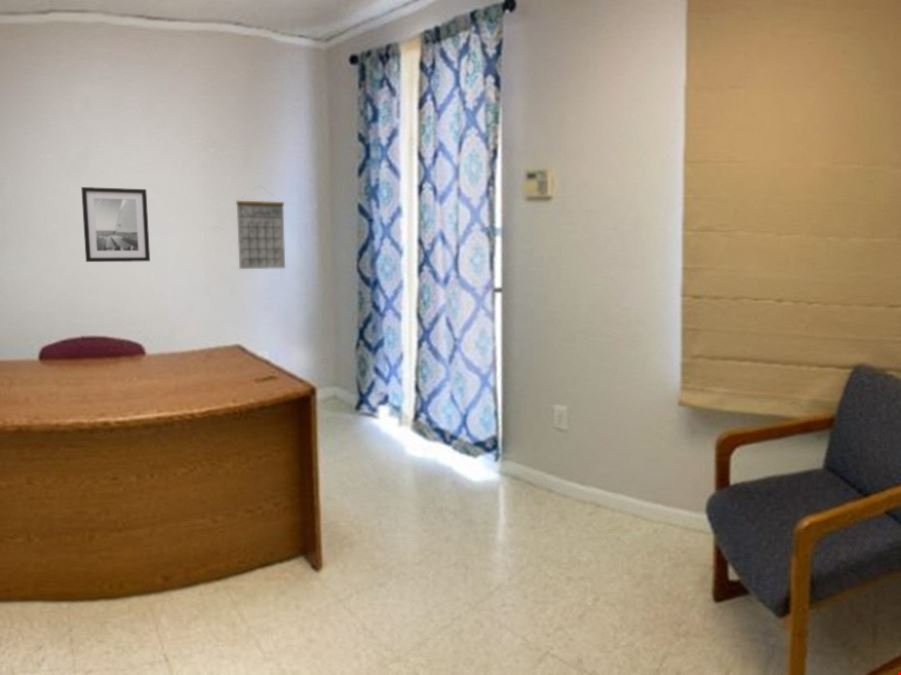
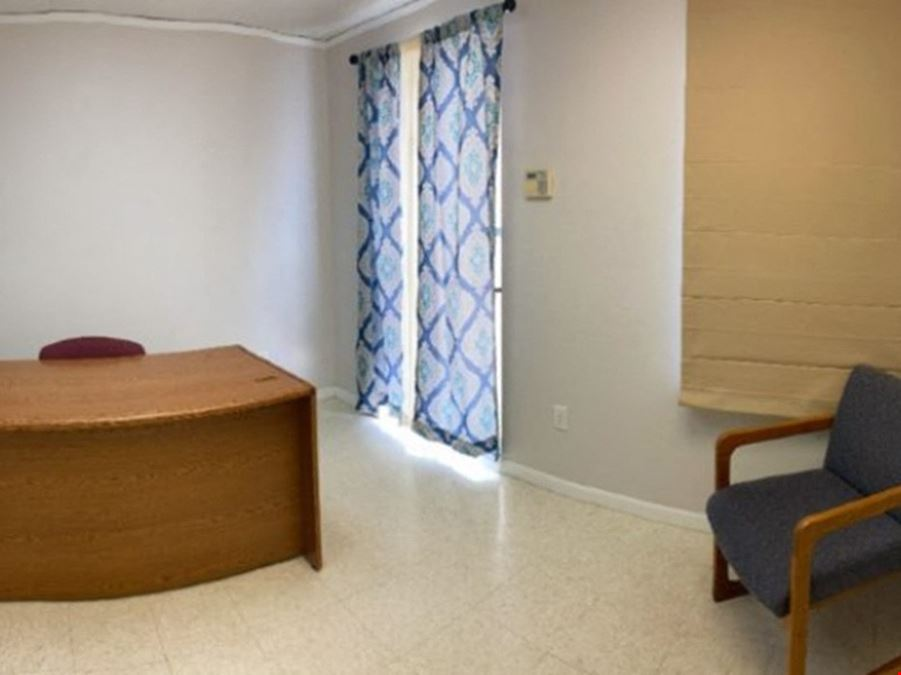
- wall art (116, 225)
- calendar (261, 227)
